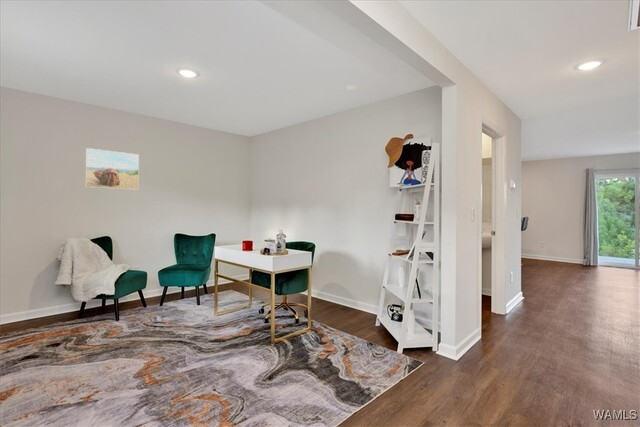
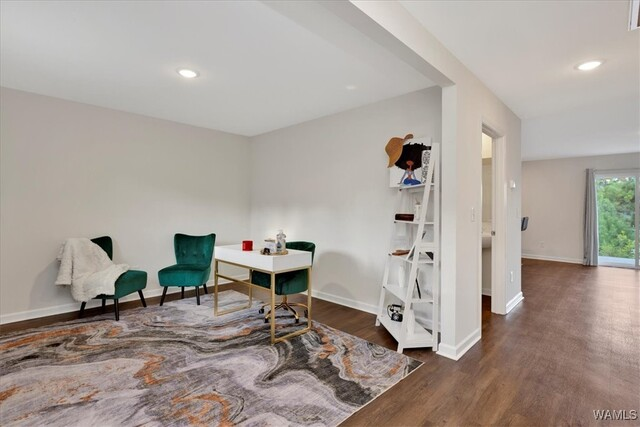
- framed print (113, 169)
